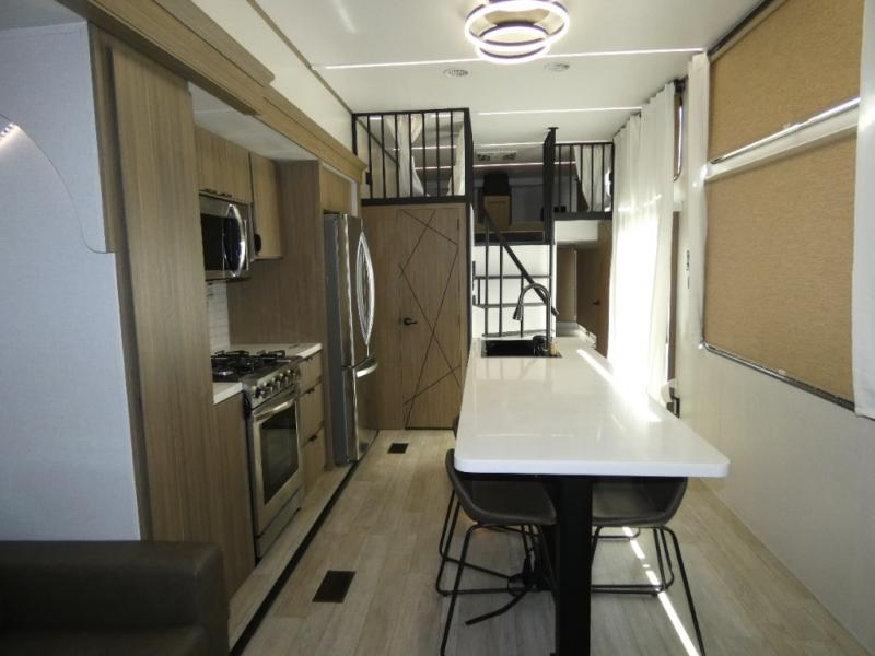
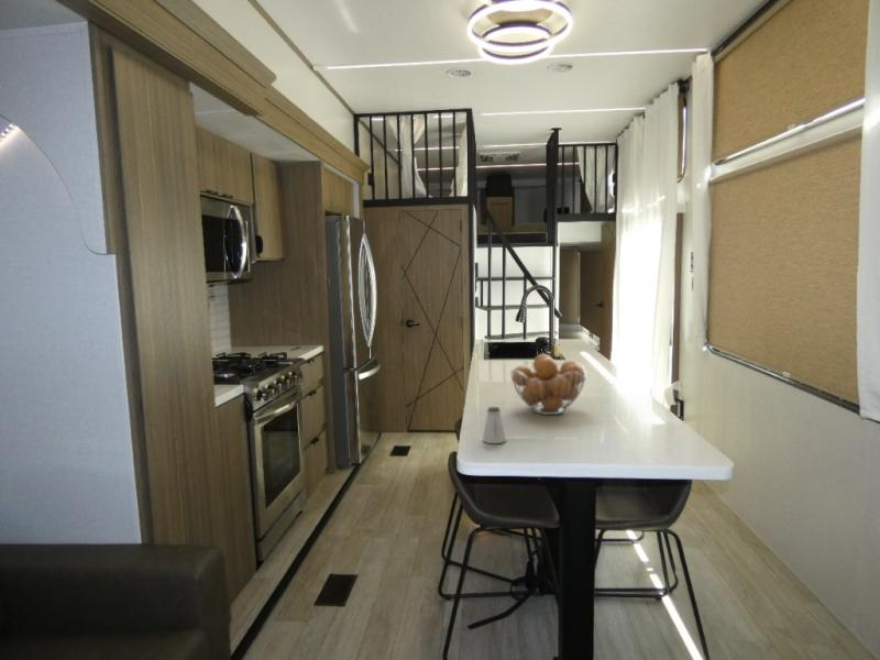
+ fruit basket (548, 383)
+ saltshaker (494, 424)
